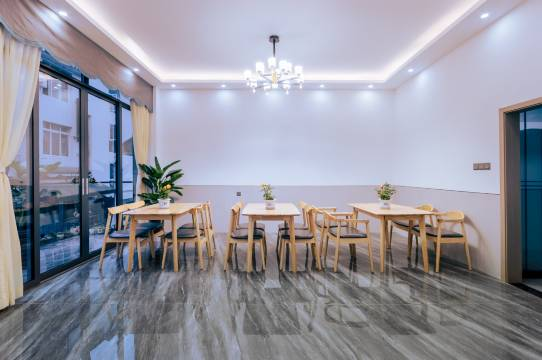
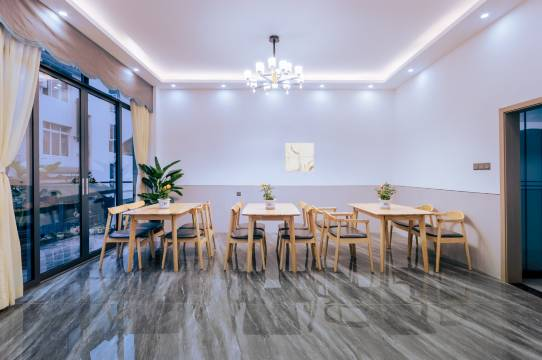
+ wall art (300, 156)
